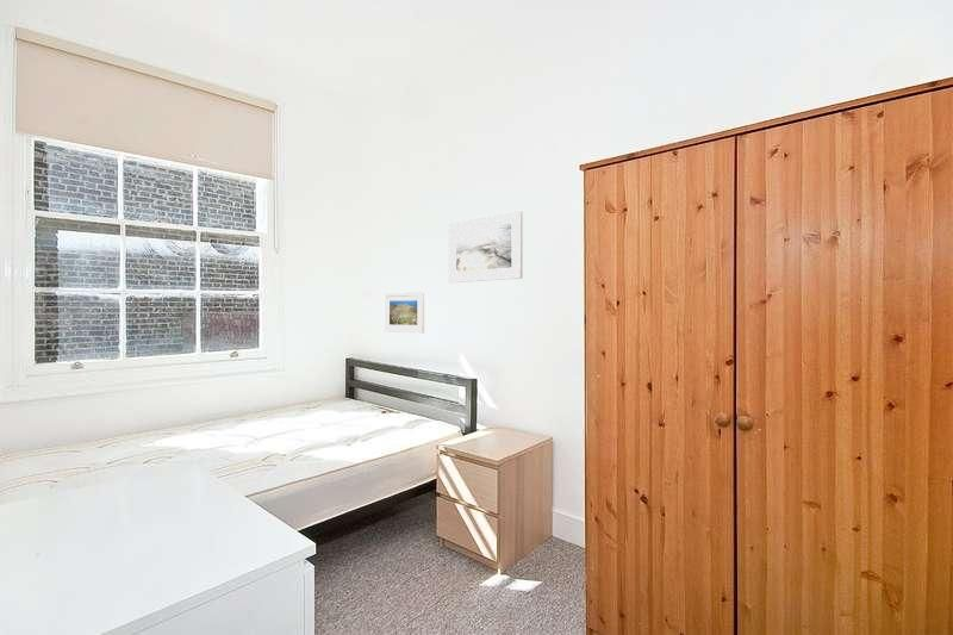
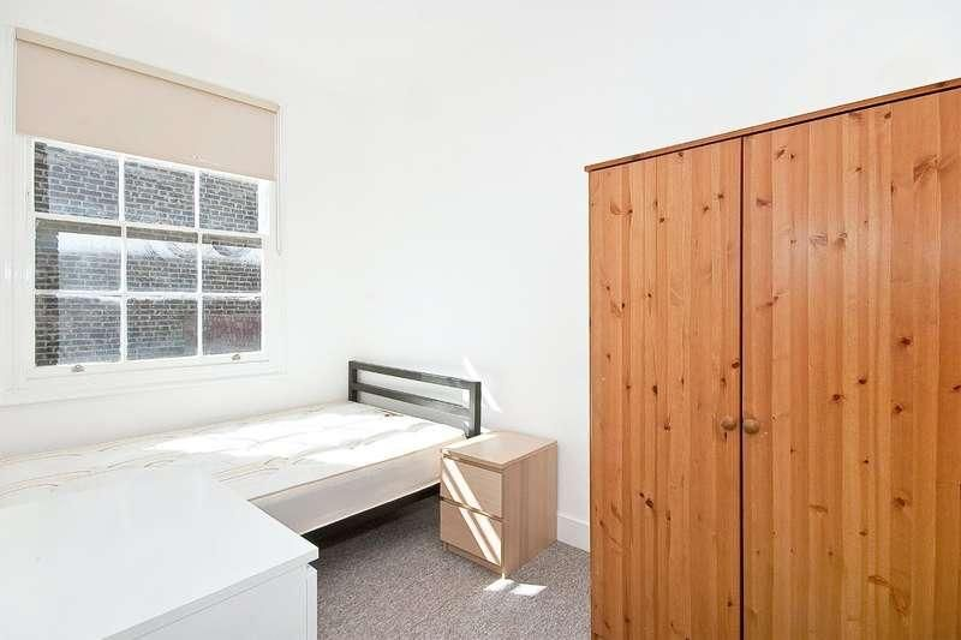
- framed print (482, 249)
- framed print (403, 312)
